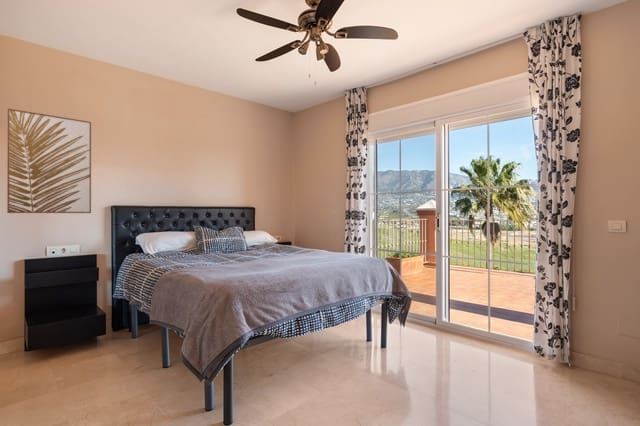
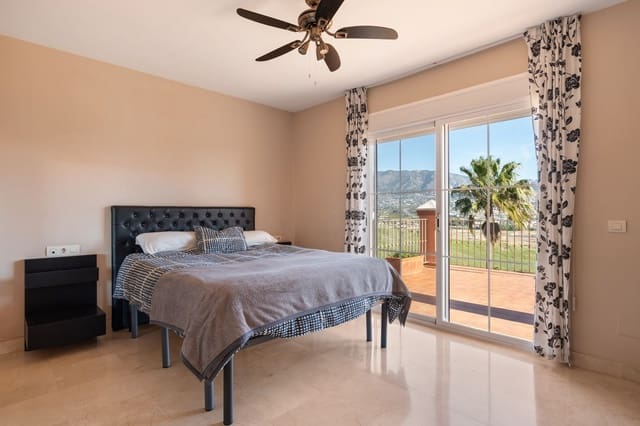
- wall art (51, 164)
